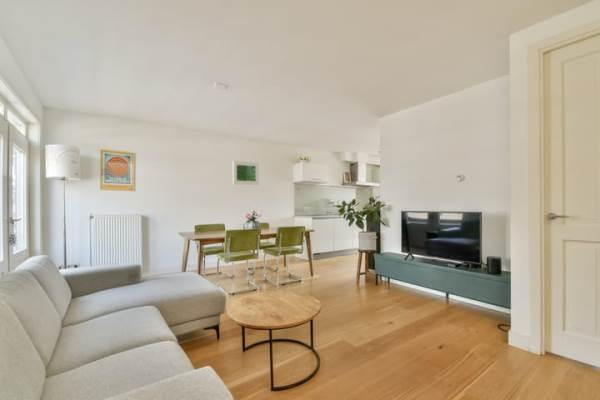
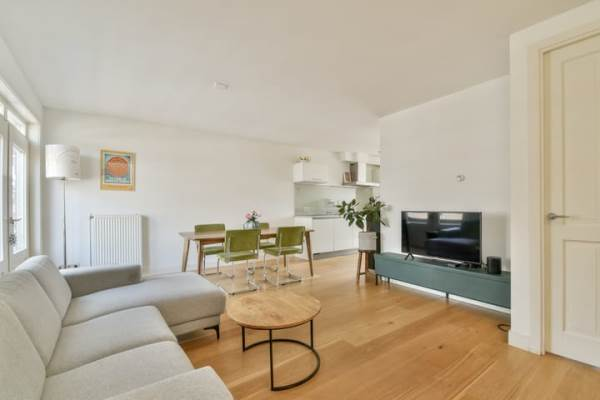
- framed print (246, 173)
